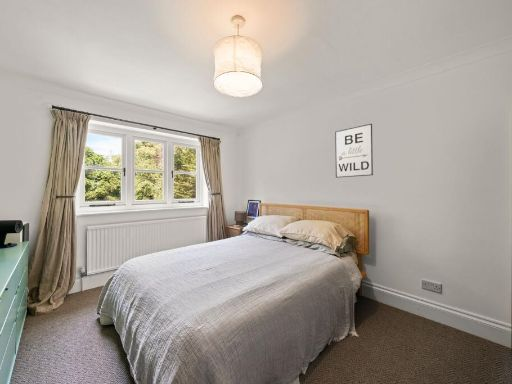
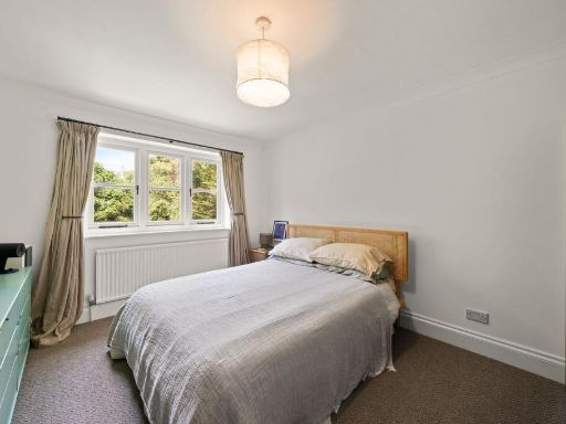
- wall art (352, 152)
